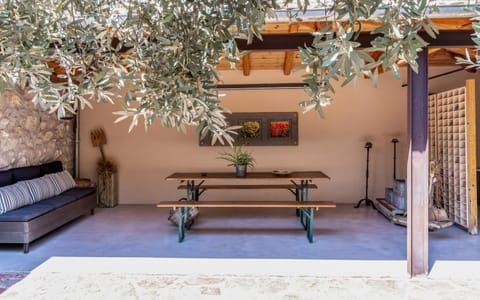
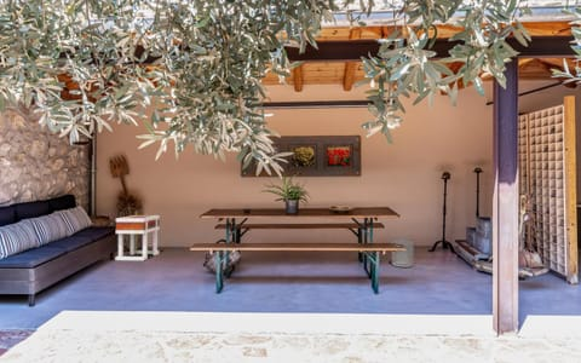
+ side table (133, 236)
+ waste bin (402, 253)
